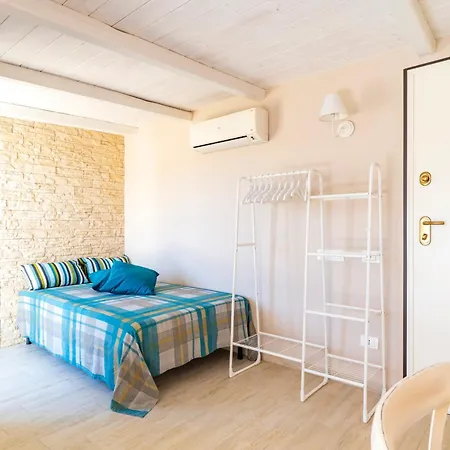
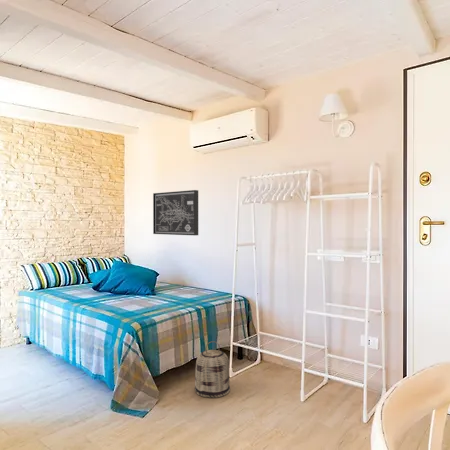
+ basket (212, 365)
+ wall art (174, 213)
